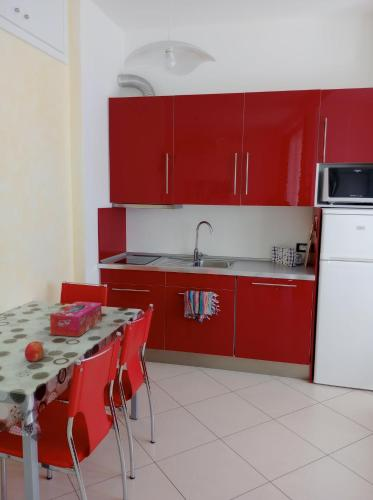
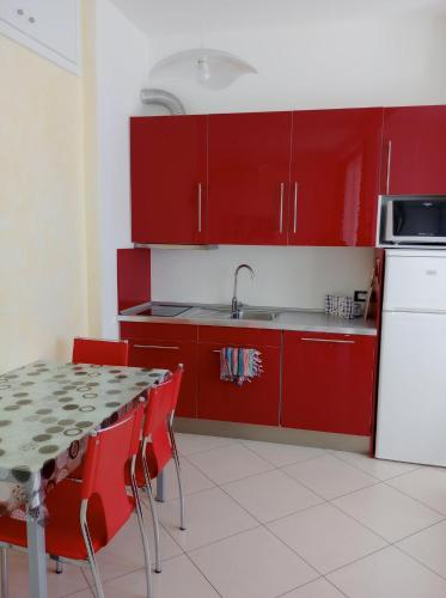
- fruit (34, 351)
- tissue box (77, 317)
